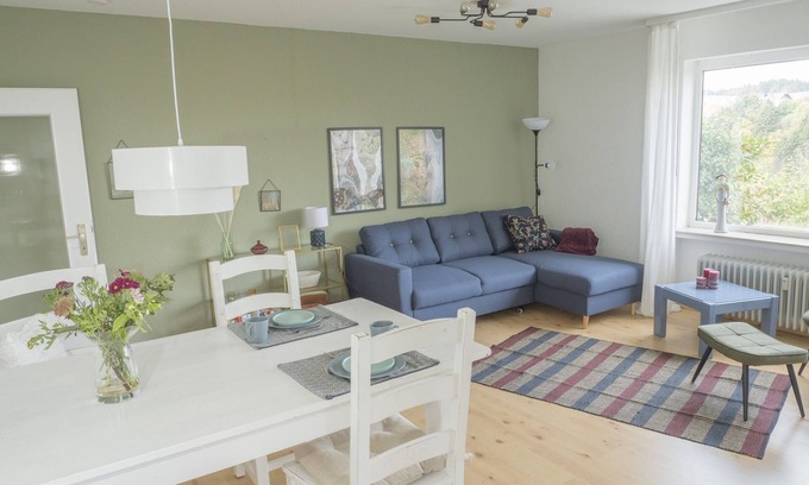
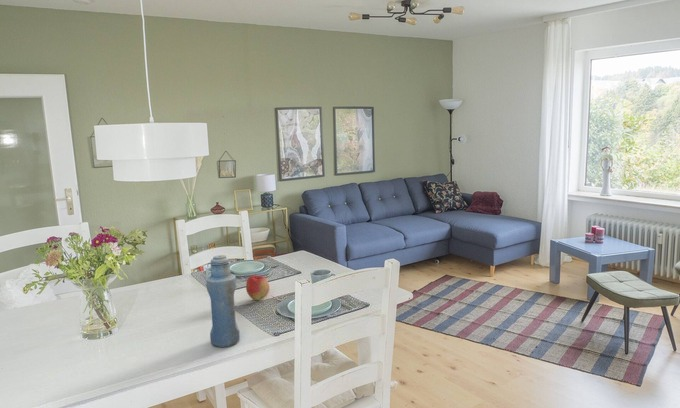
+ bottle (222, 299)
+ apple (257, 287)
